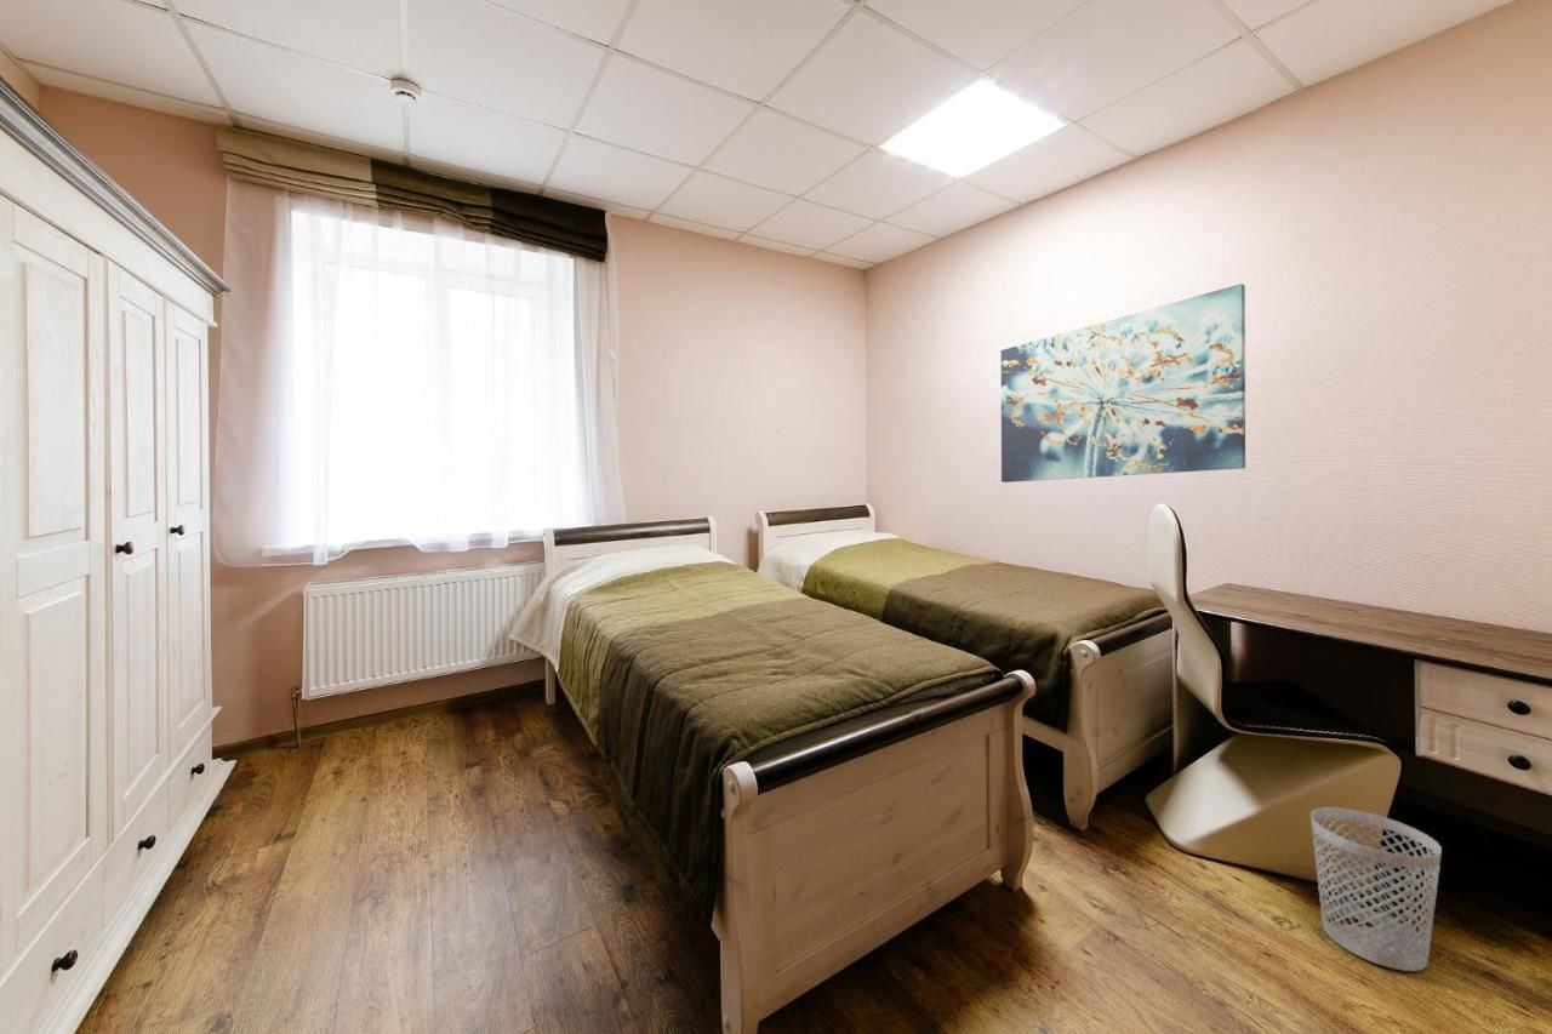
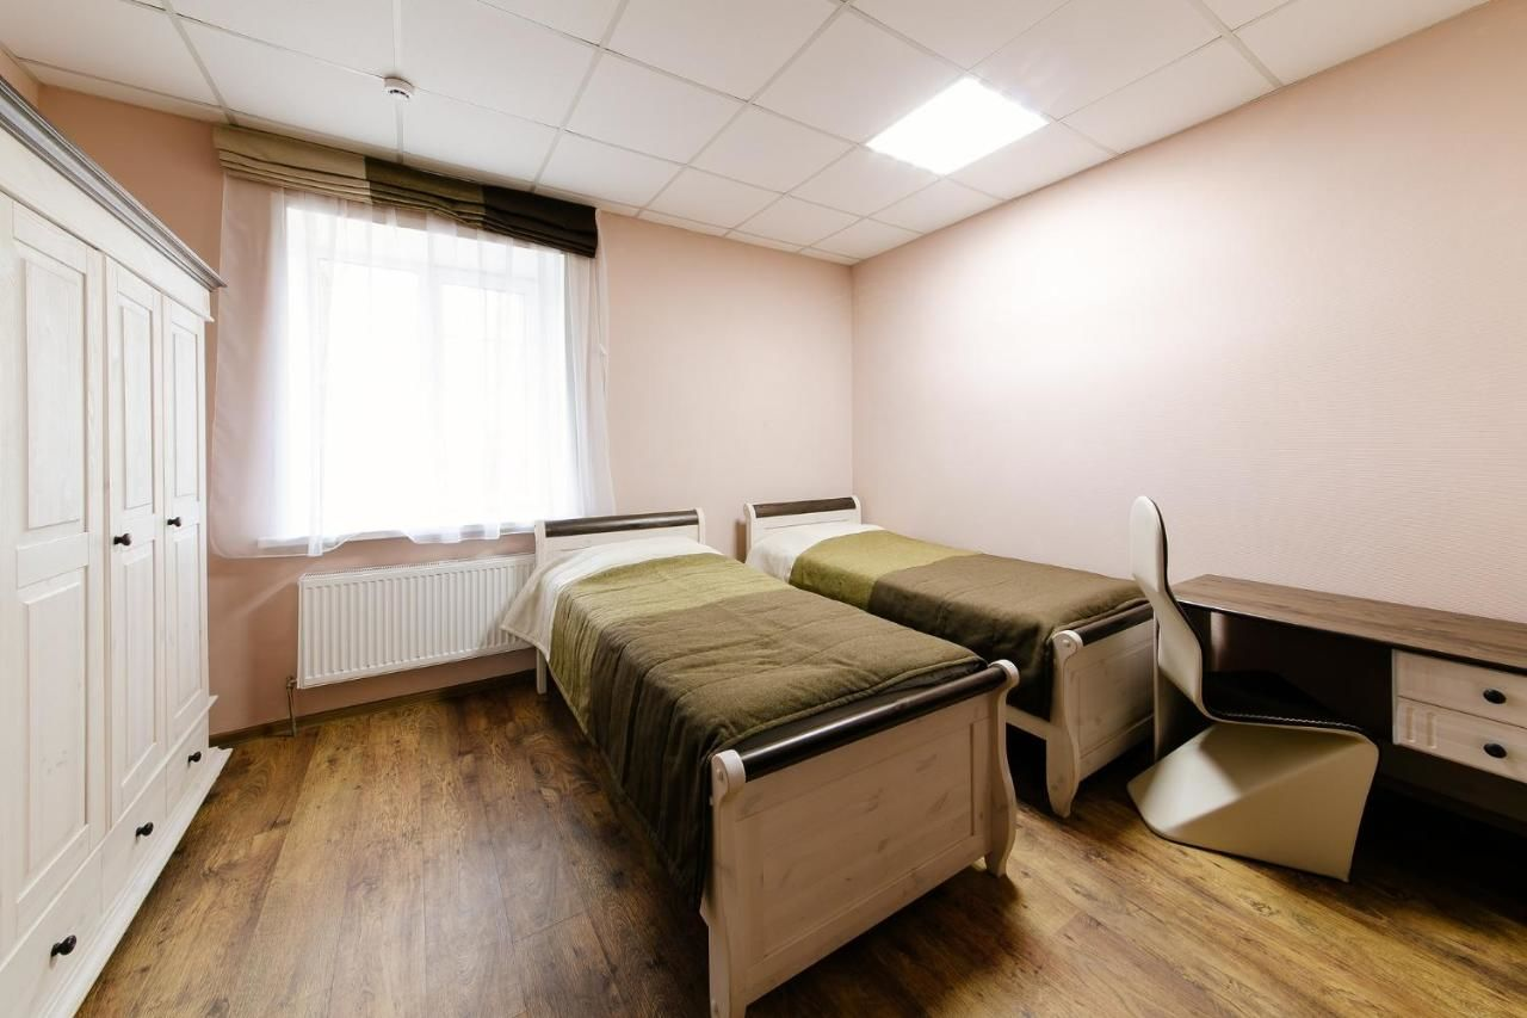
- wall art (1103, 399)
- wastebasket (1373, 886)
